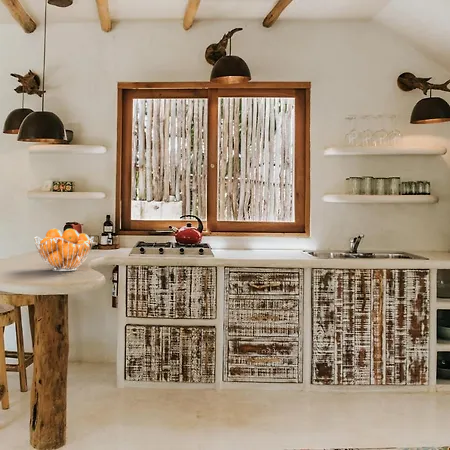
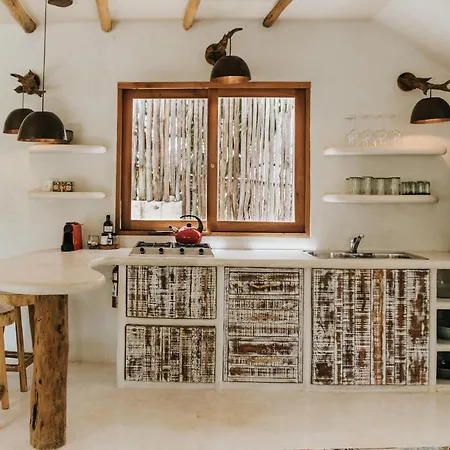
- fruit basket (64, 249)
